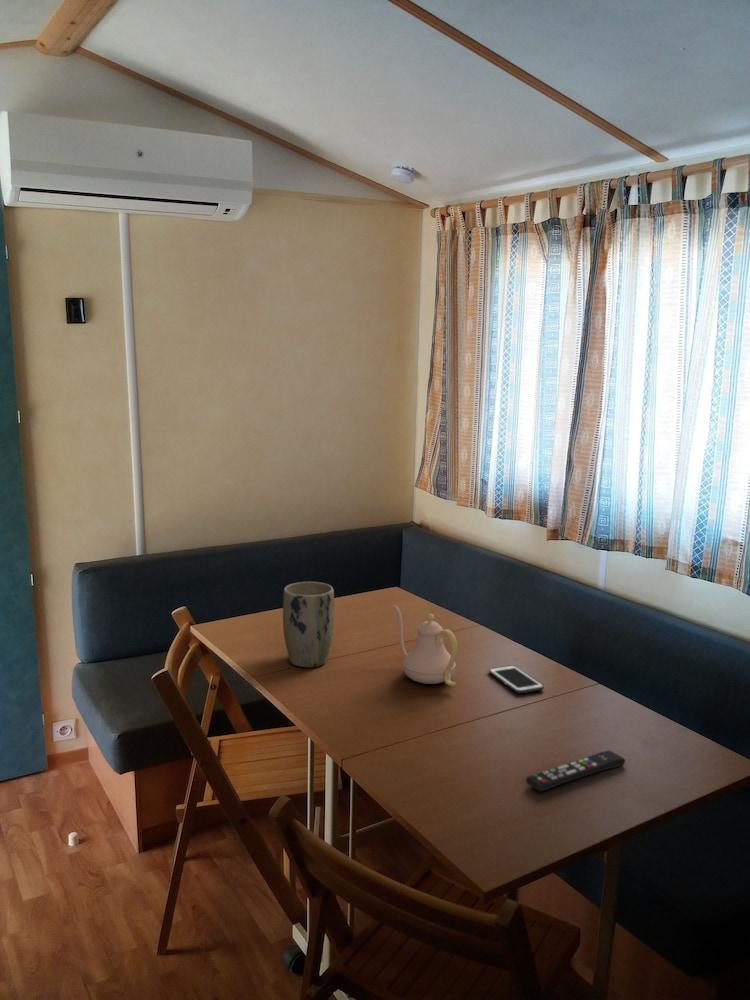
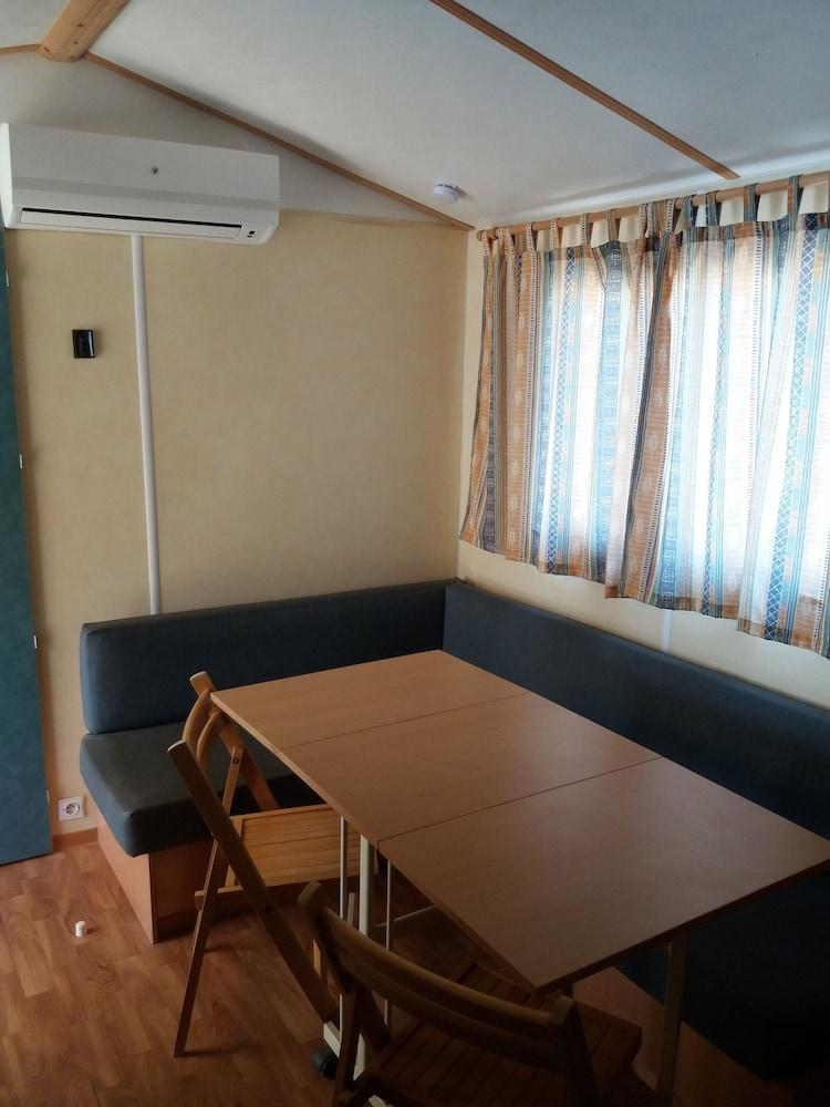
- teapot (422, 643)
- cell phone (515, 679)
- plant pot (308, 625)
- remote control (576, 770)
